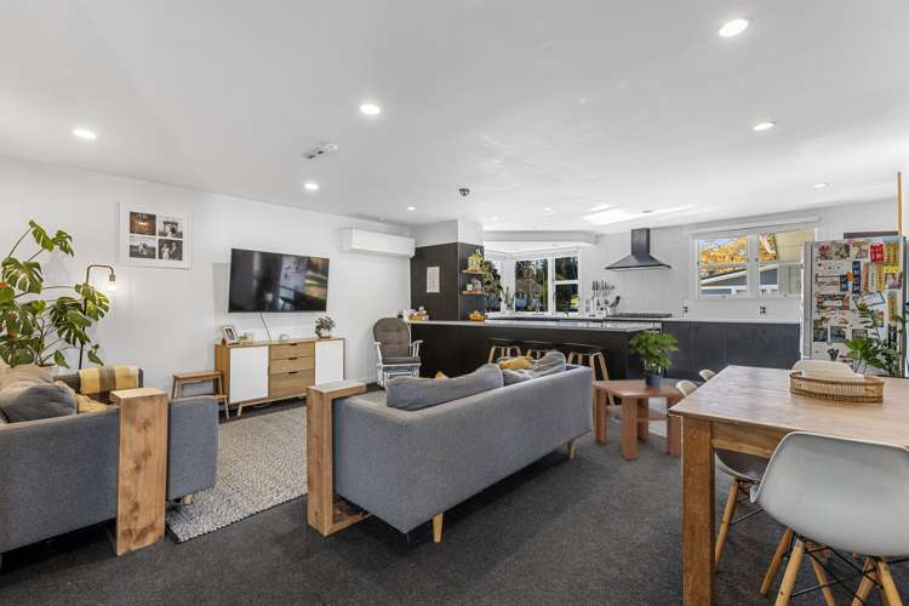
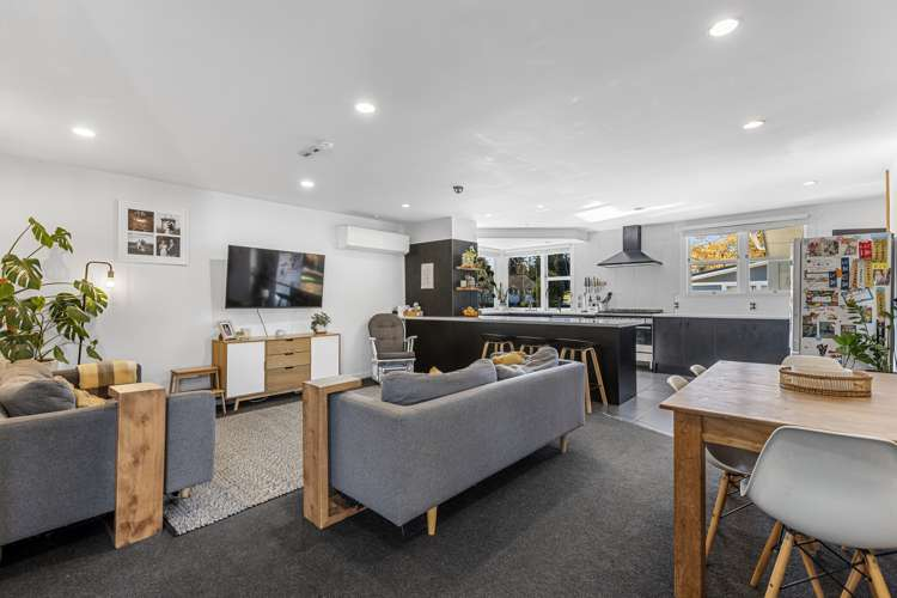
- potted plant (652, 356)
- coffee table (635, 417)
